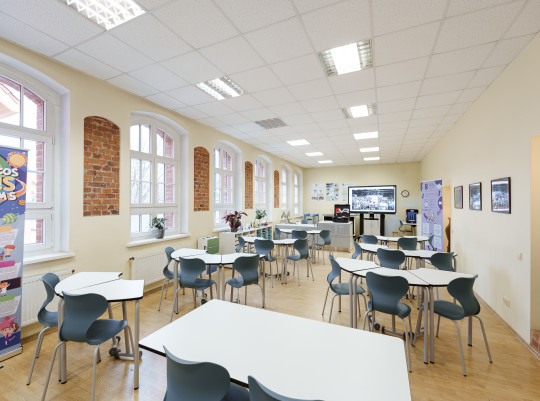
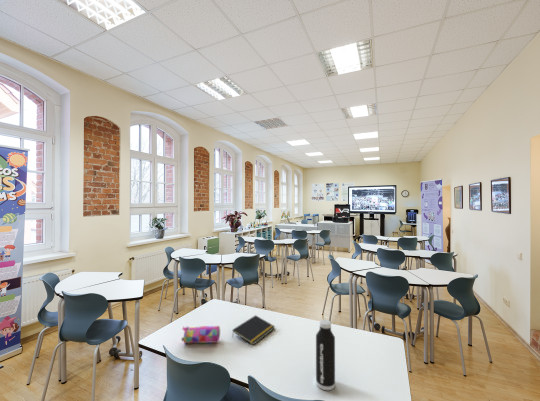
+ pencil case (201, 334)
+ water bottle (325, 352)
+ notepad (254, 328)
